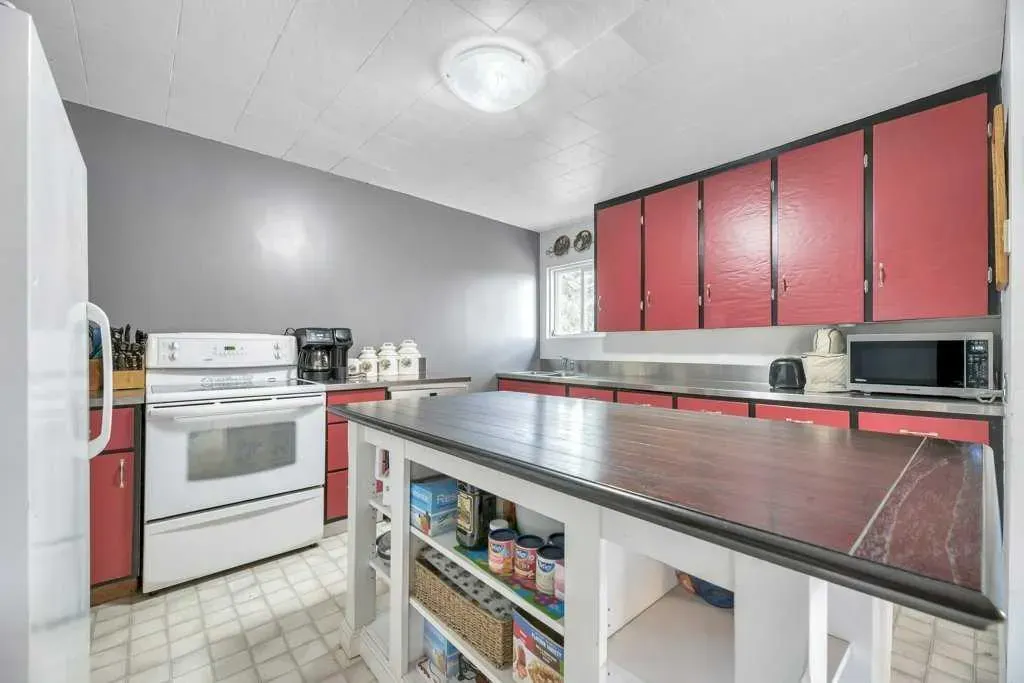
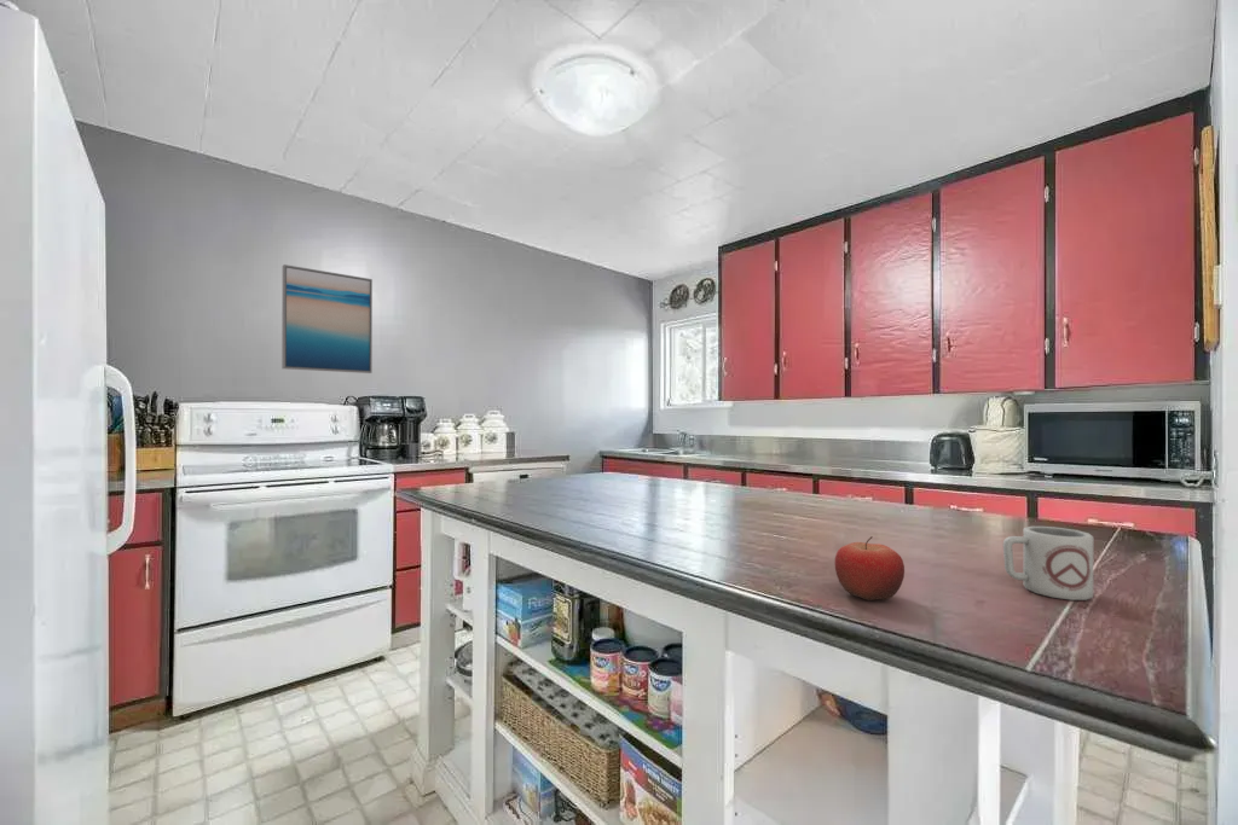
+ fruit (868, 565)
+ wall art (329, 321)
+ cup (1046, 560)
